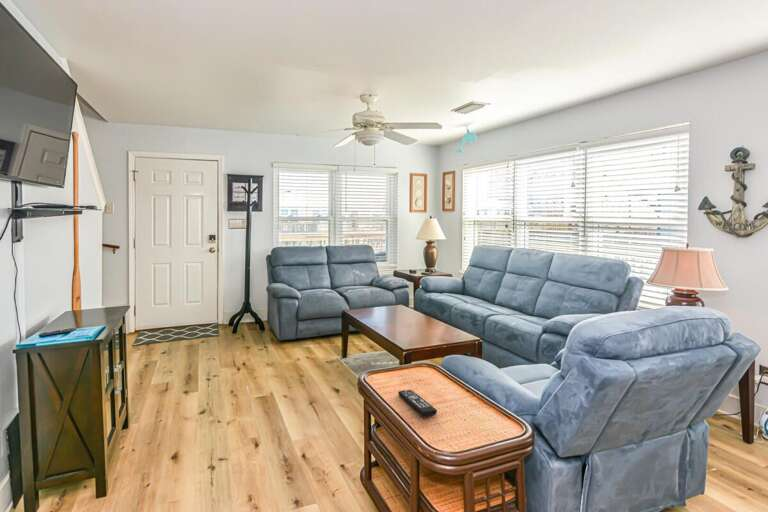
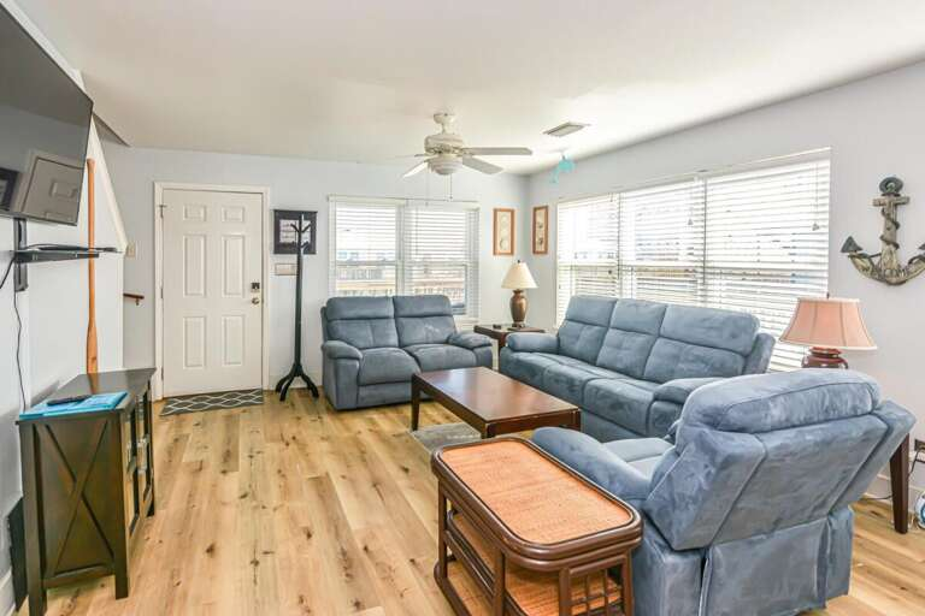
- remote control (416, 402)
